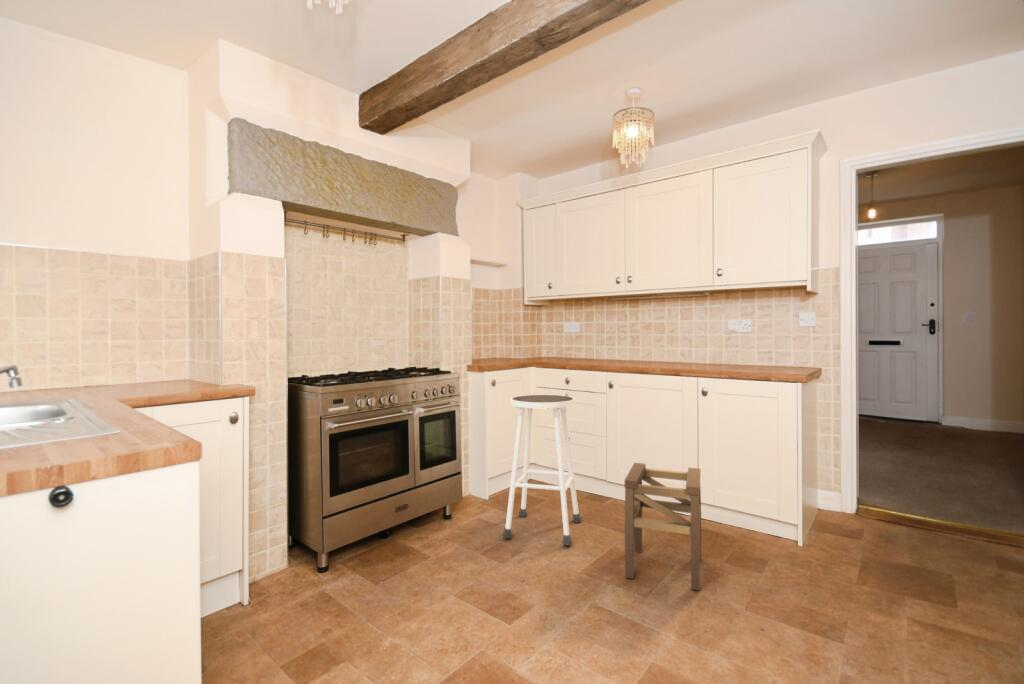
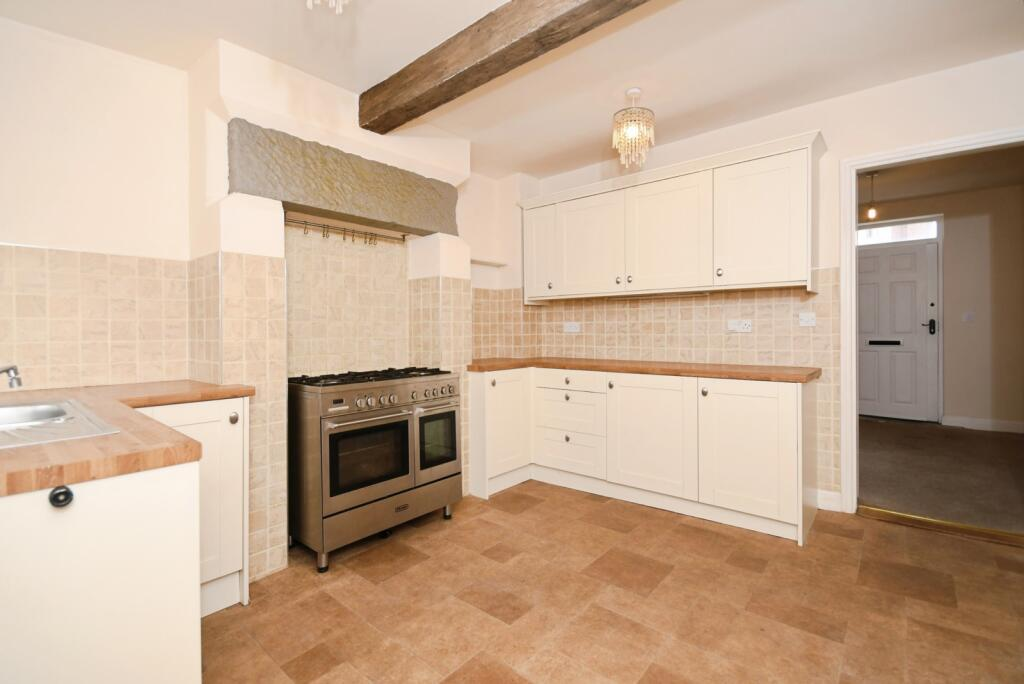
- stool (664, 521)
- stool (540, 470)
